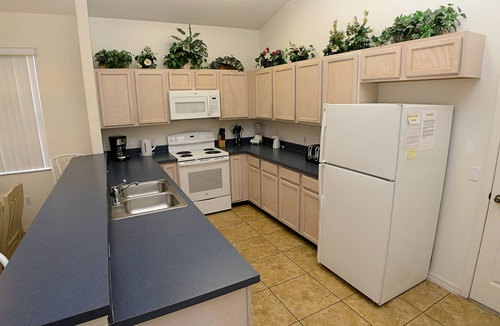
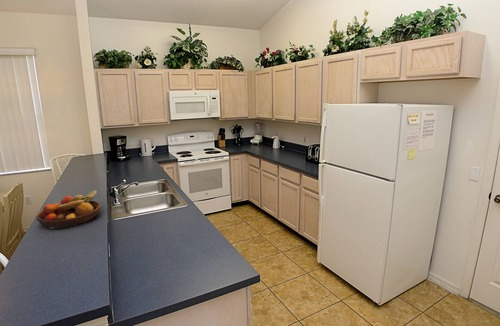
+ fruit bowl (69, 207)
